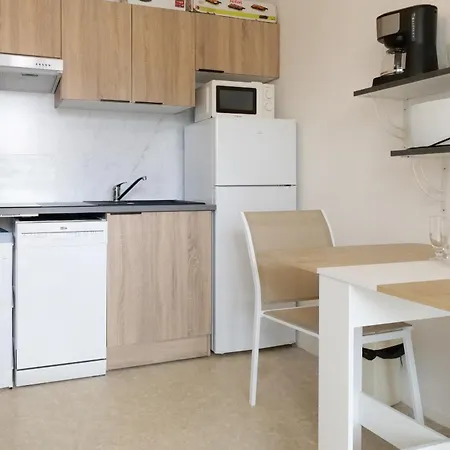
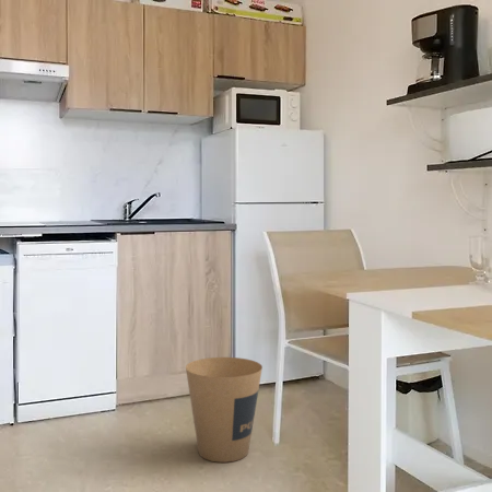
+ trash can (223, 409)
